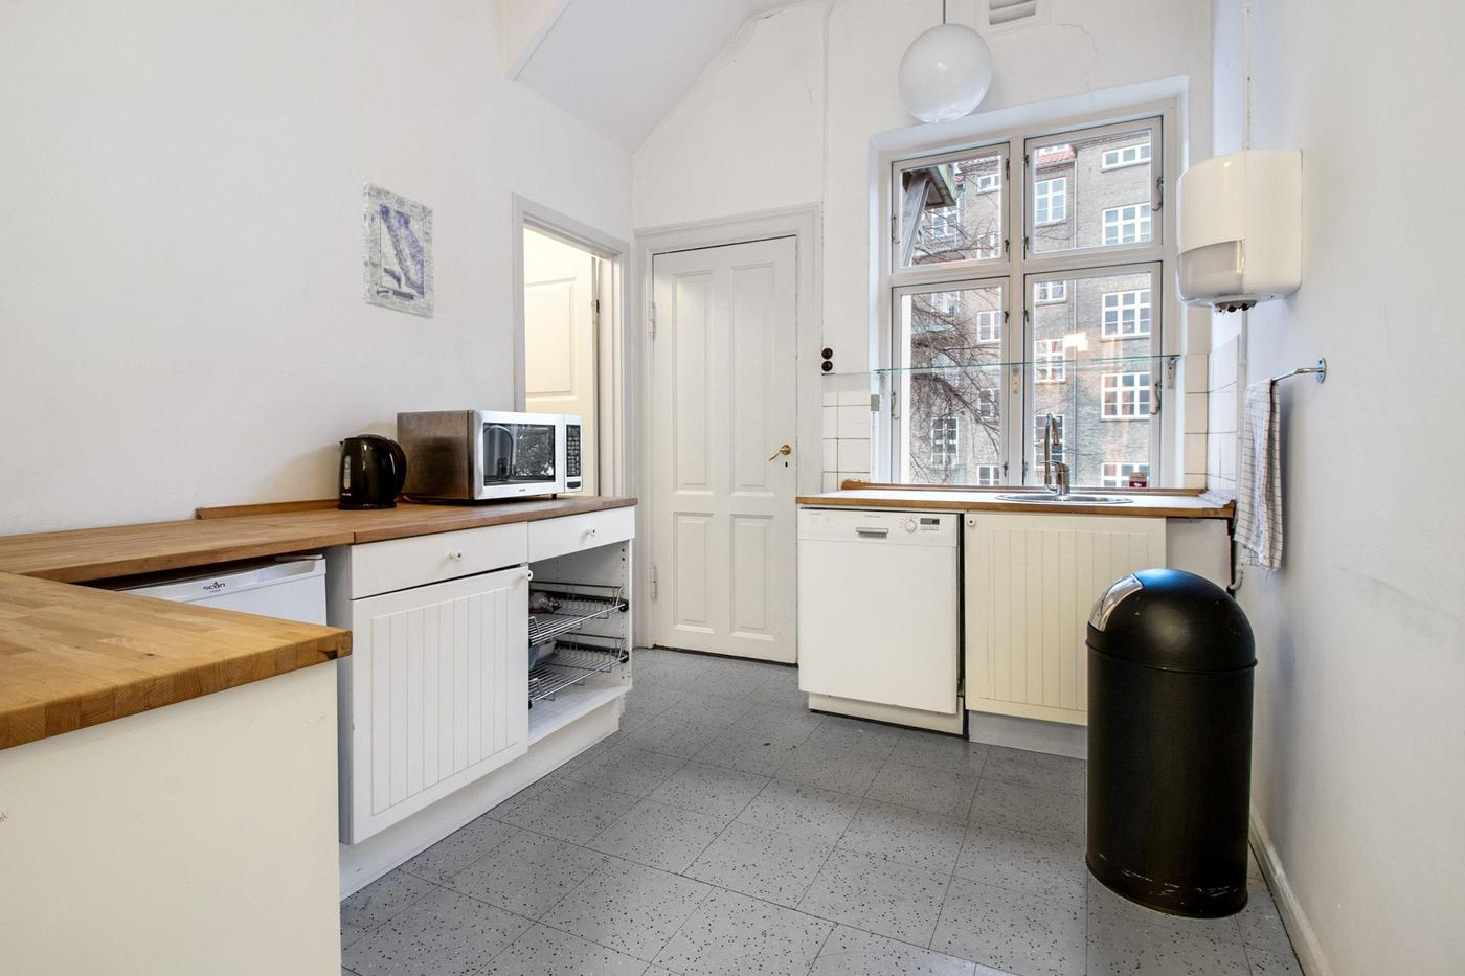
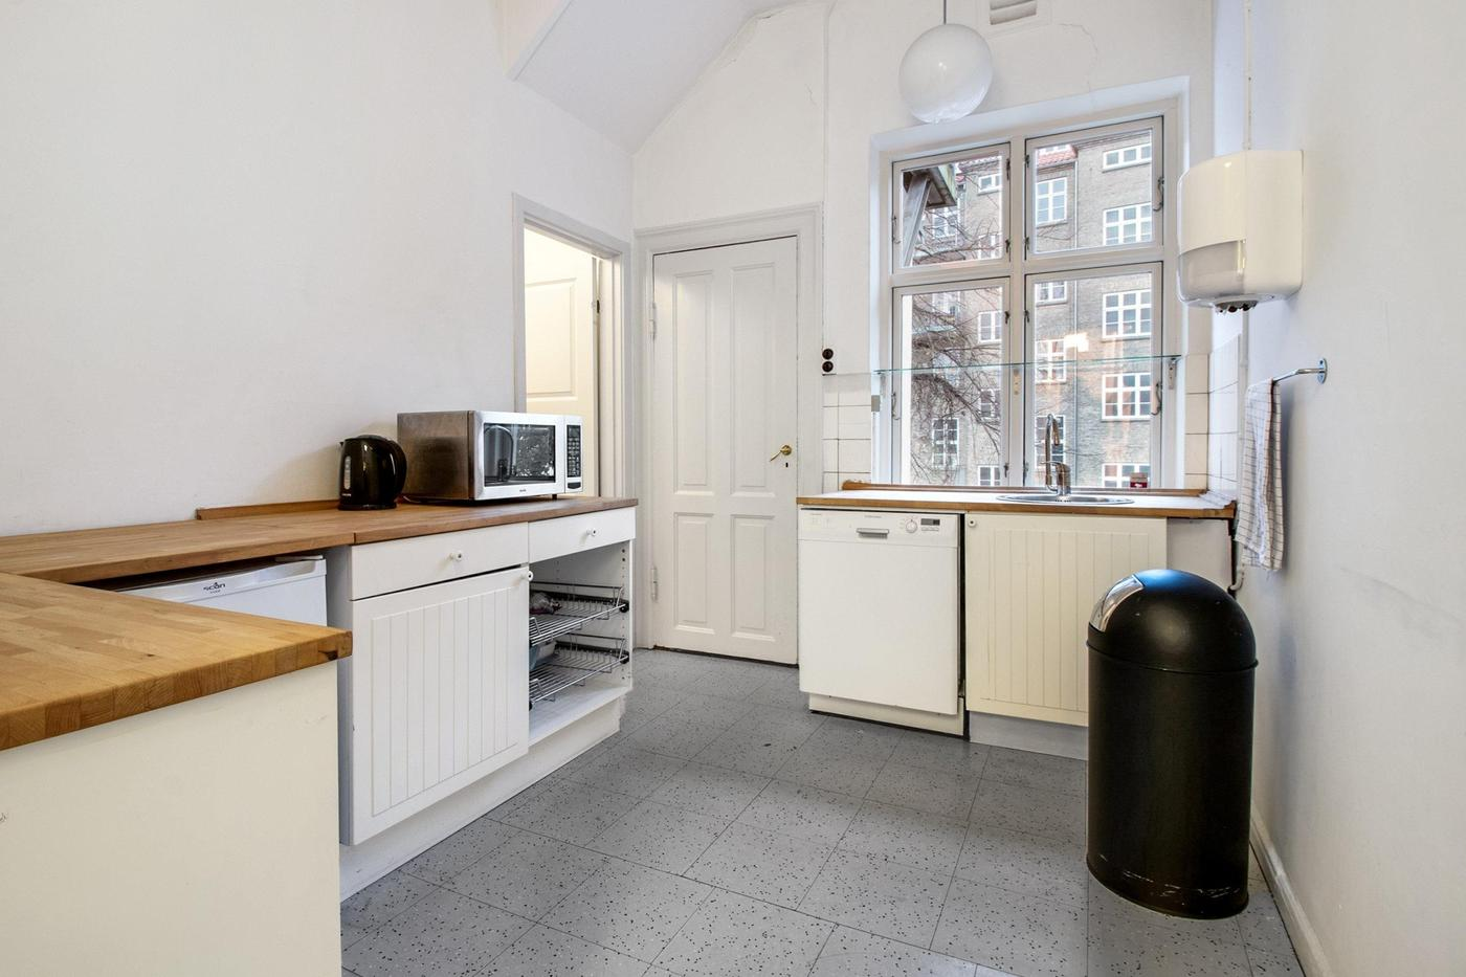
- wall art (400, 253)
